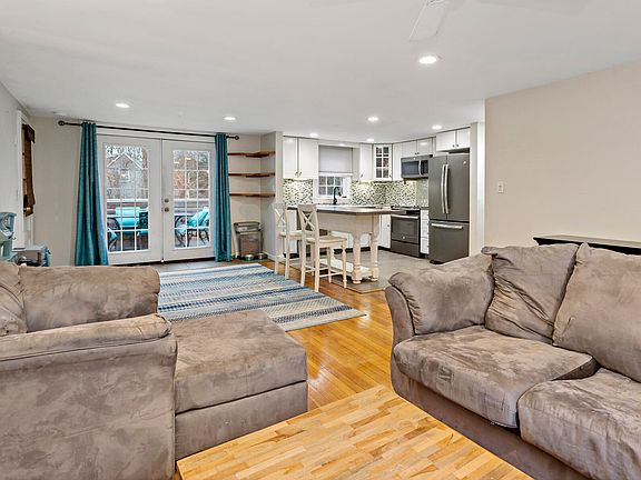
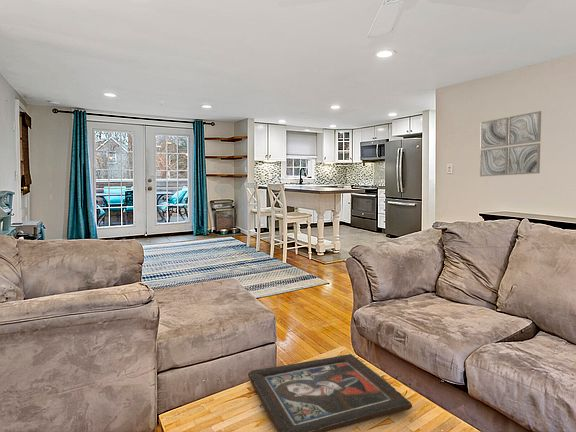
+ wall art (507, 145)
+ religious icon (322, 389)
